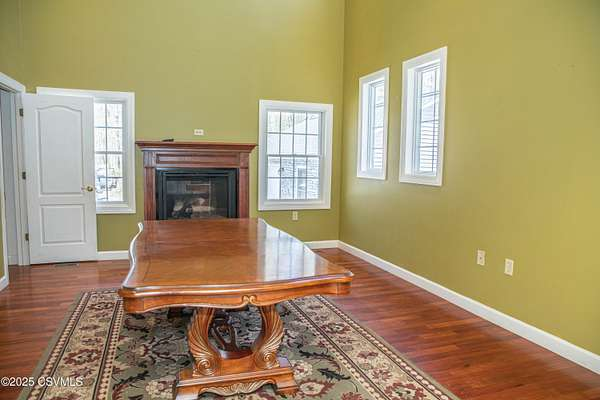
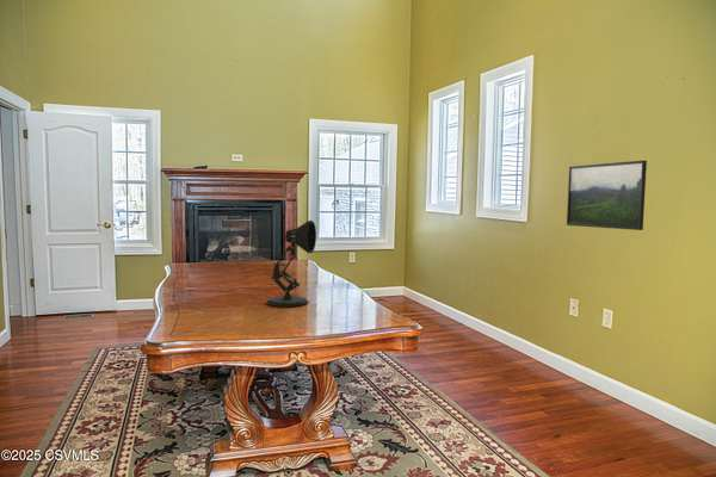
+ desk lamp (289, 261)
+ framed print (603, 196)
